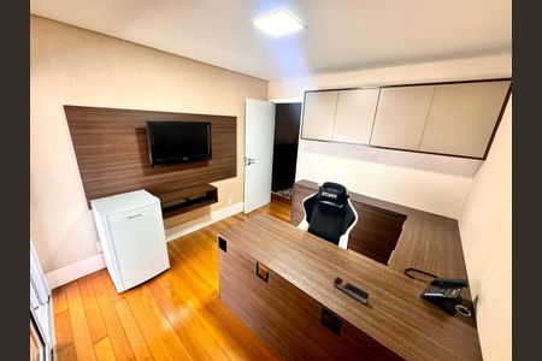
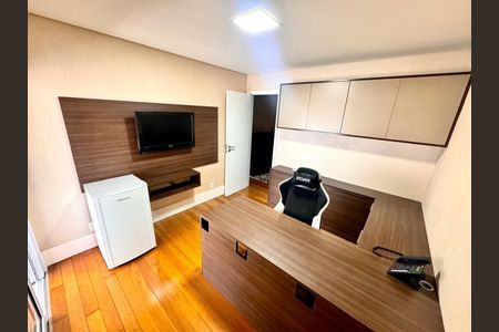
- stapler (350, 289)
